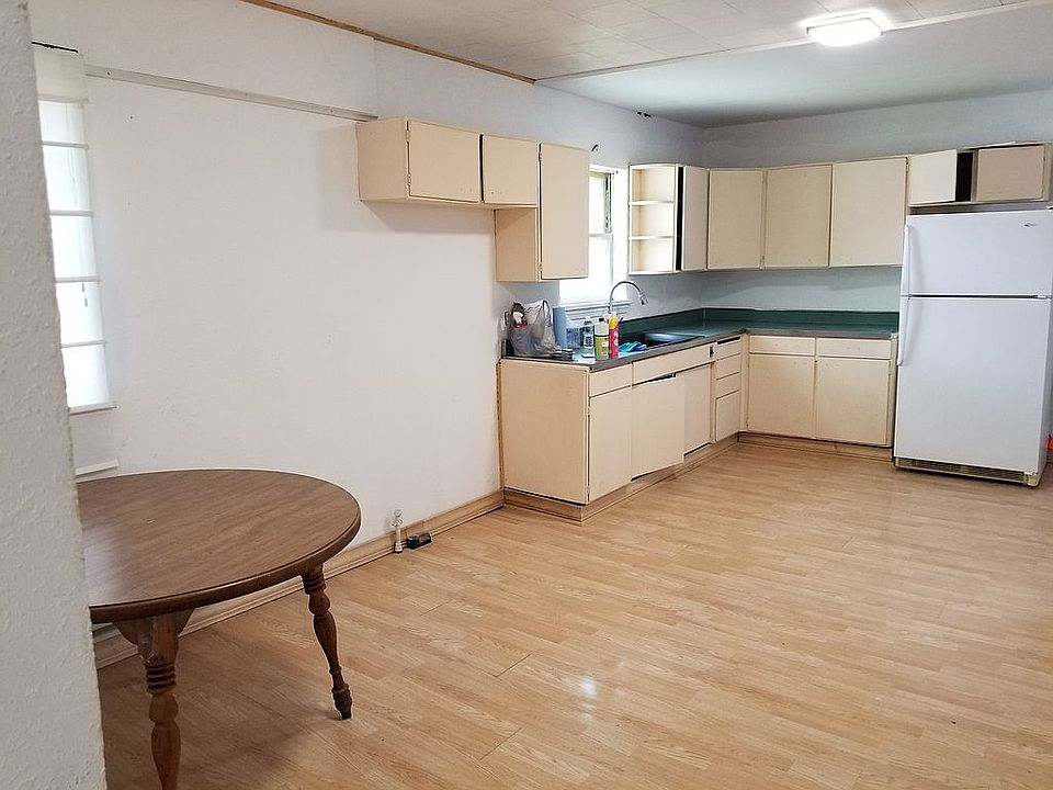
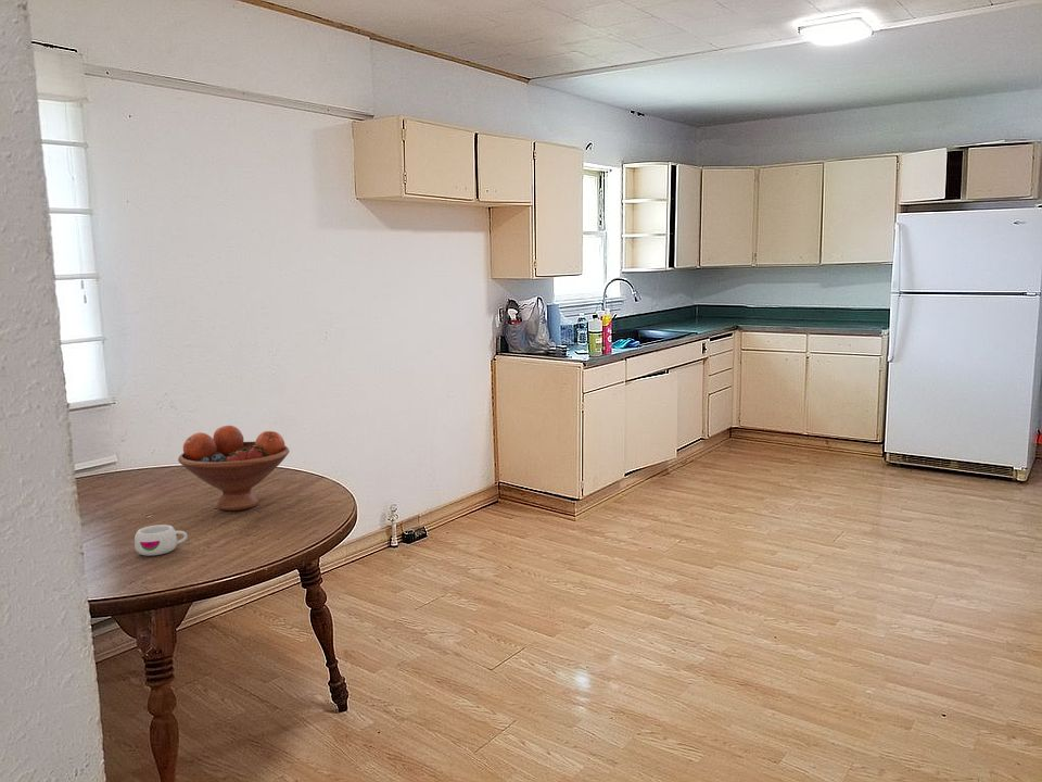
+ mug (161, 539)
+ fruit bowl (236, 468)
